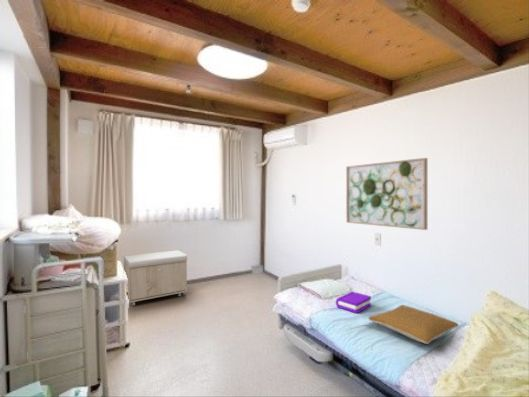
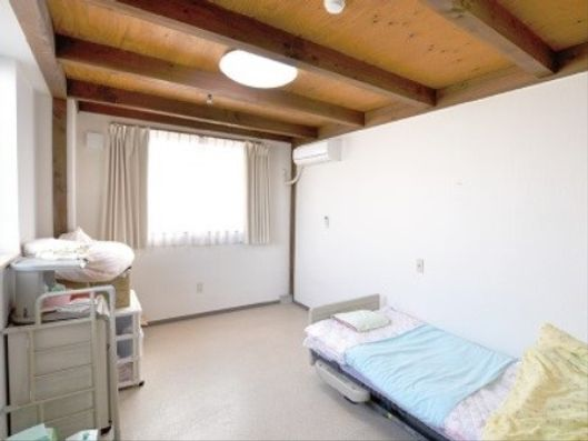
- storage bench (155, 276)
- wall art (381, 194)
- pillow (412, 322)
- book (353, 301)
